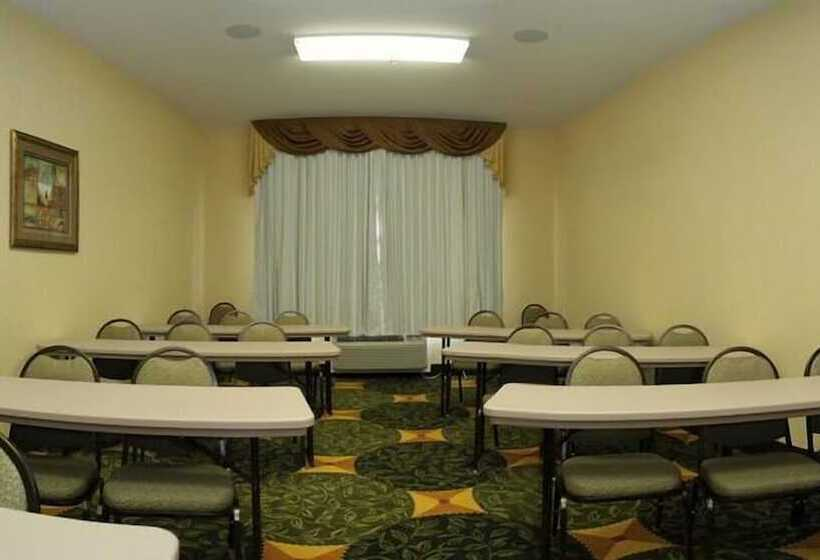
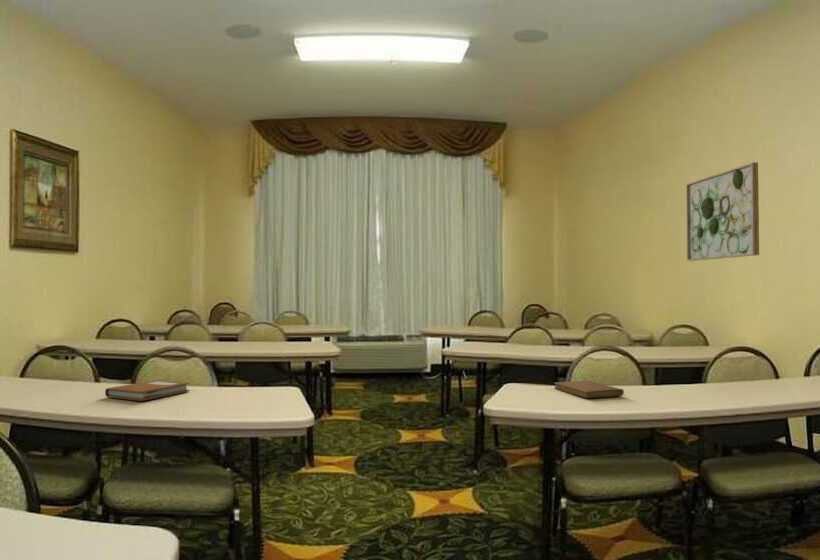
+ notebook (587, 388)
+ wall art (717, 216)
+ notebook (149, 389)
